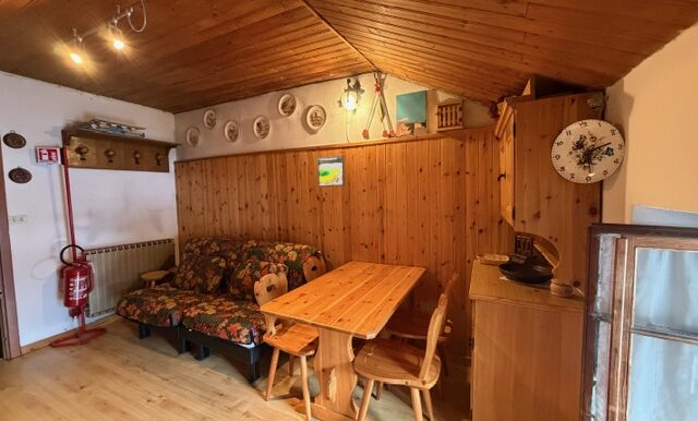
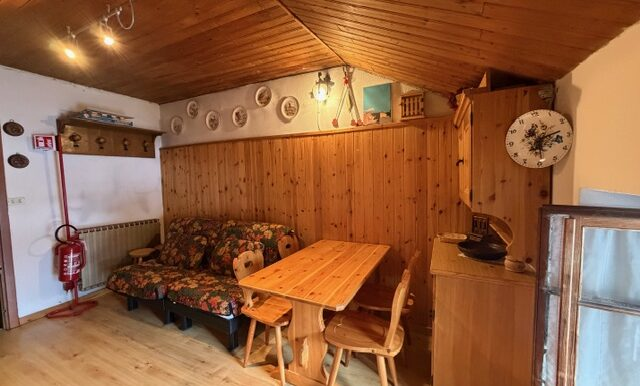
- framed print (330, 171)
